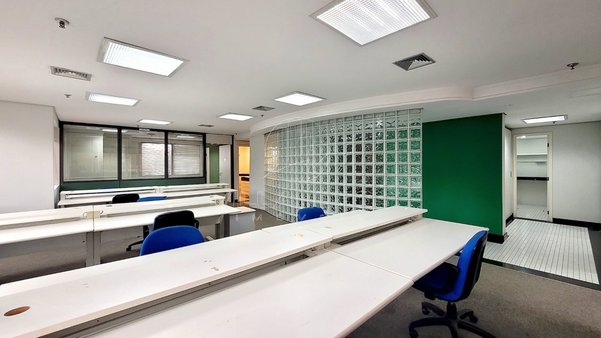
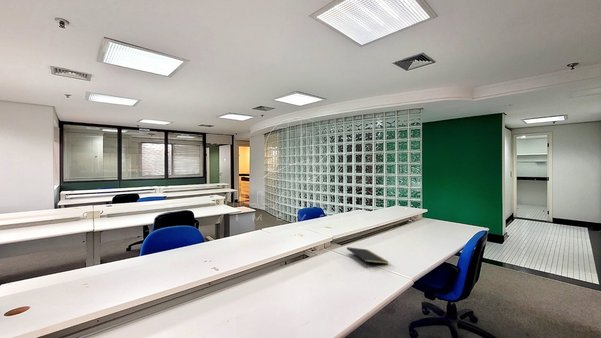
+ notepad (366, 255)
